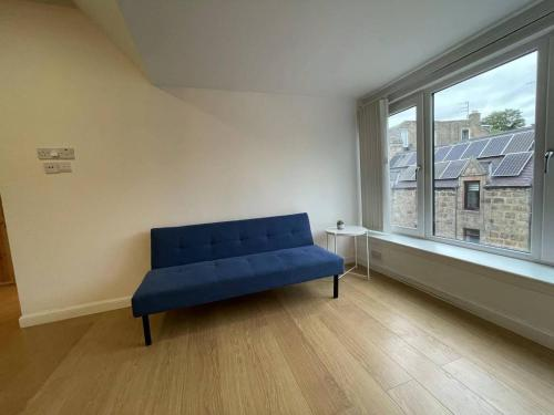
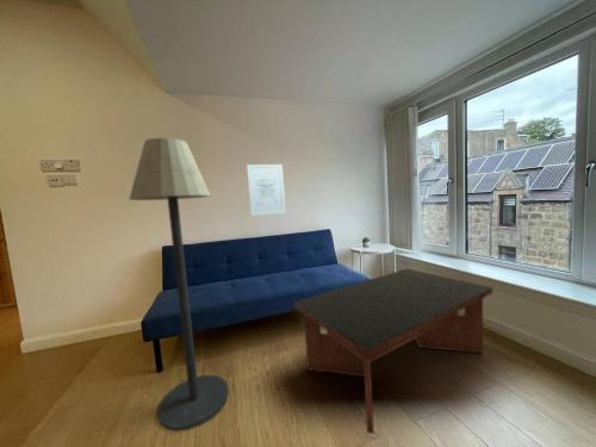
+ coffee table (395, 328)
+ wall art (266, 190)
+ floor lamp (181, 278)
